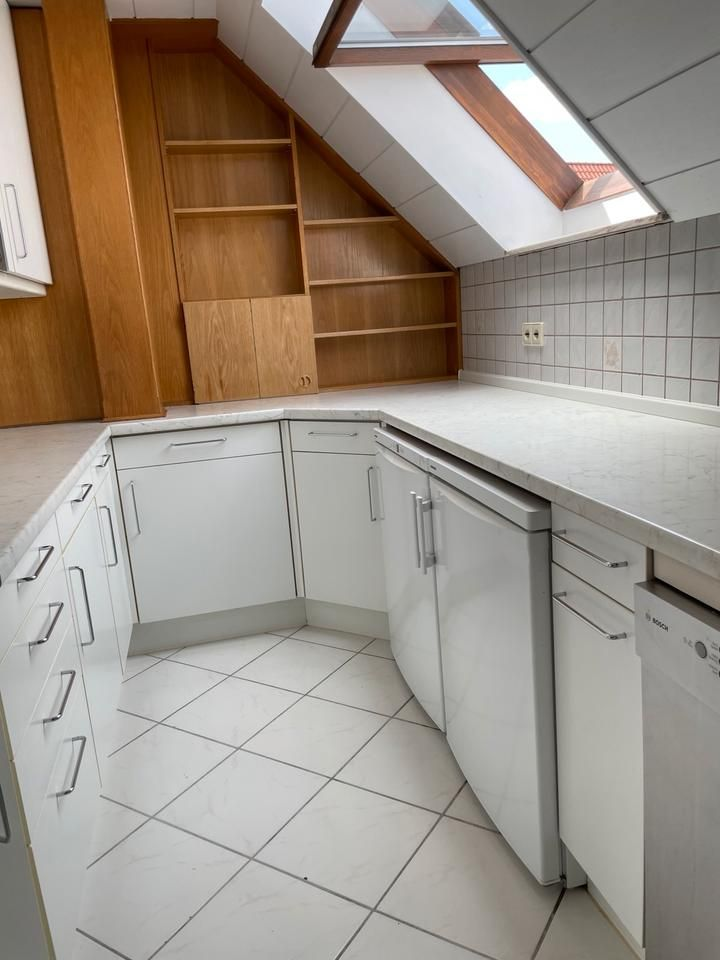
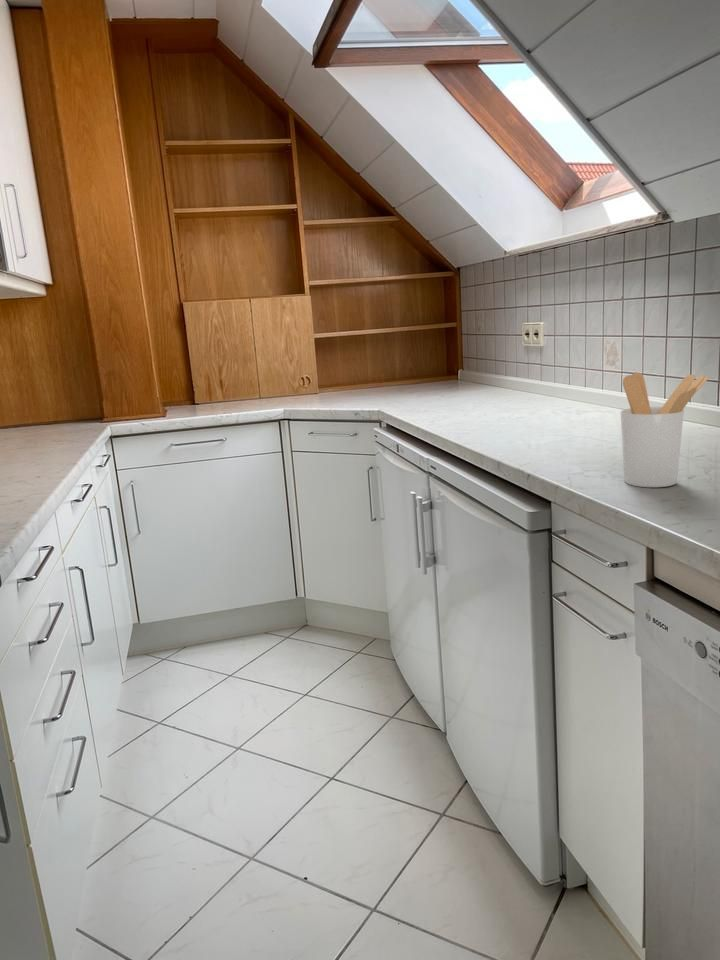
+ utensil holder (664, 427)
